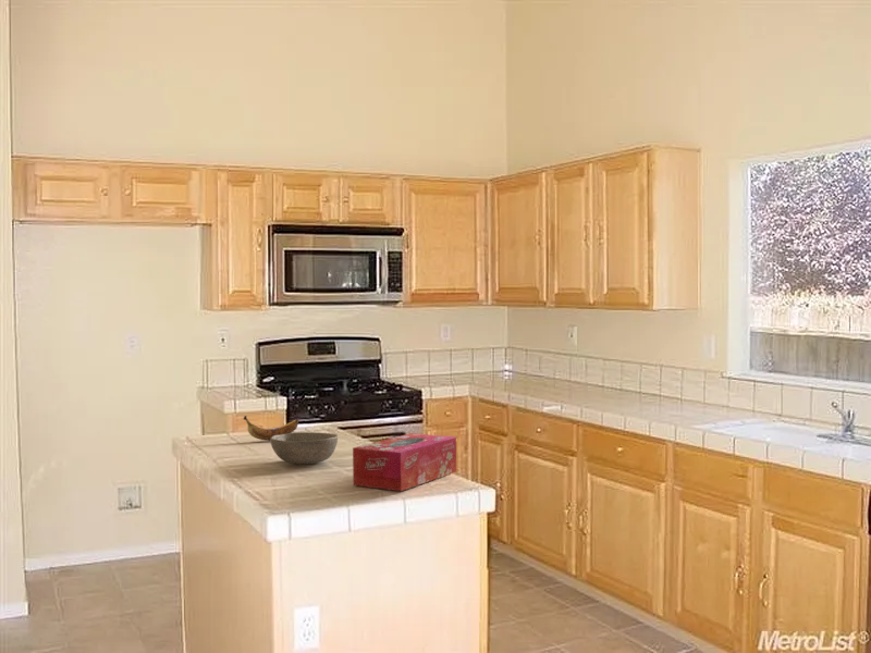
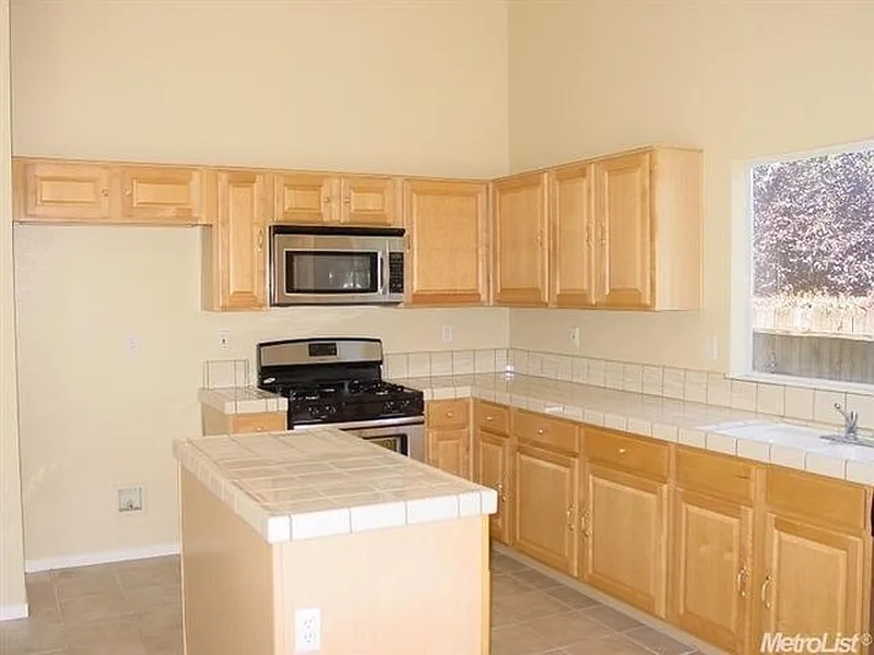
- tissue box (406, 459)
- banana (271, 429)
- bowl (304, 448)
